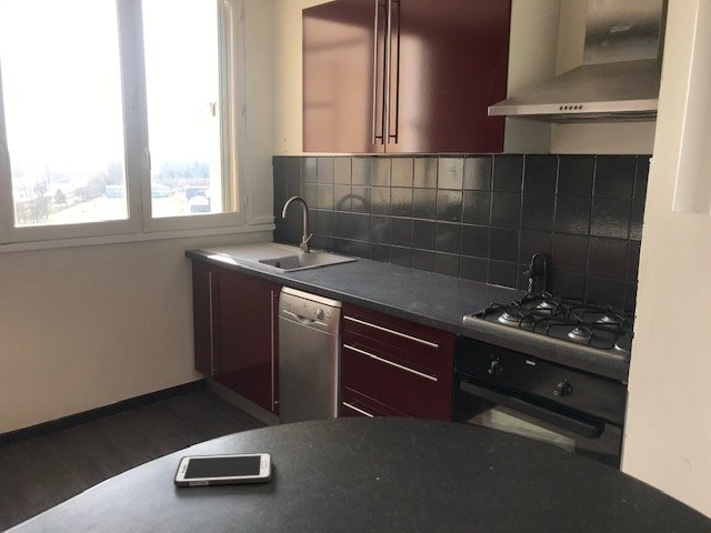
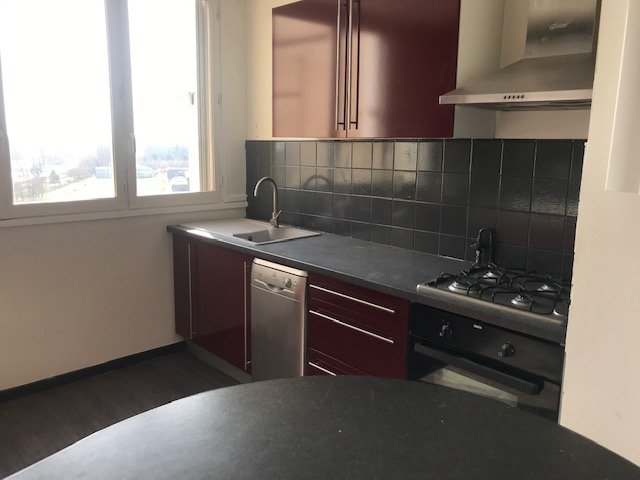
- cell phone (224, 469)
